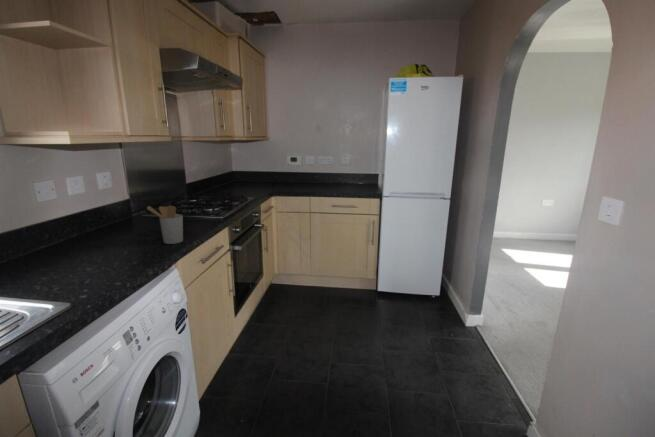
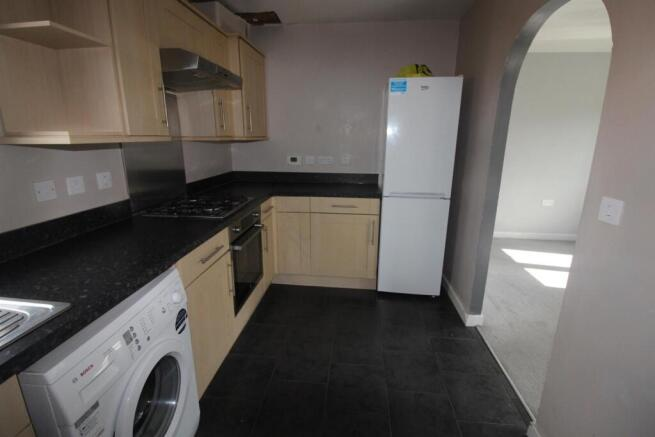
- utensil holder (165, 223)
